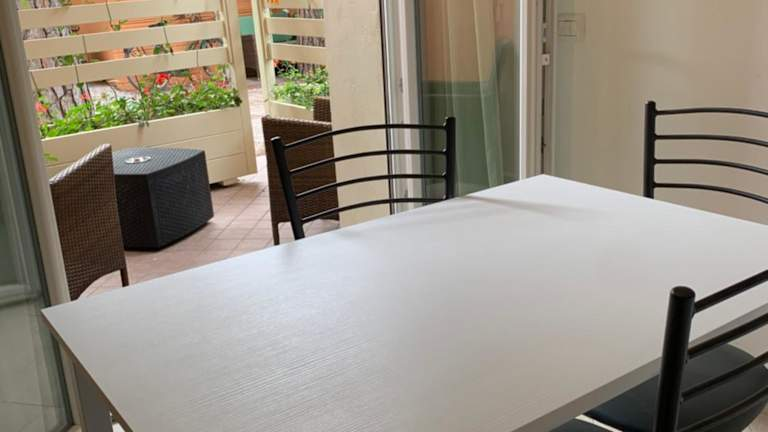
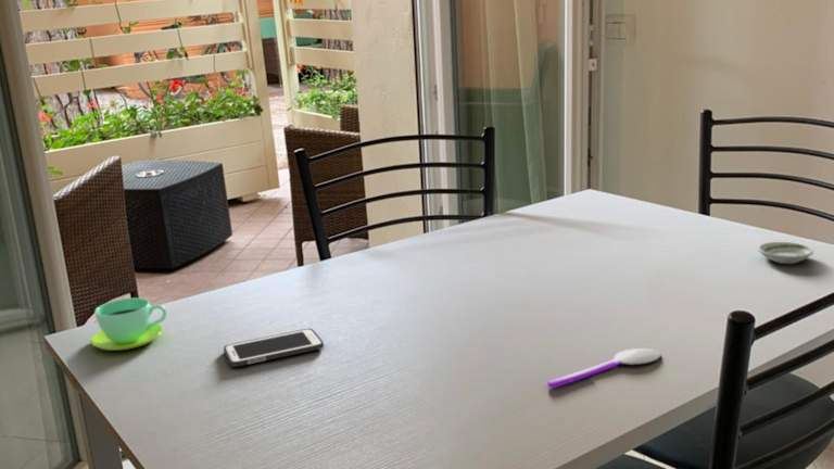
+ spoon (605, 365)
+ cup (126, 324)
+ cell phone (273, 346)
+ saucer (784, 254)
